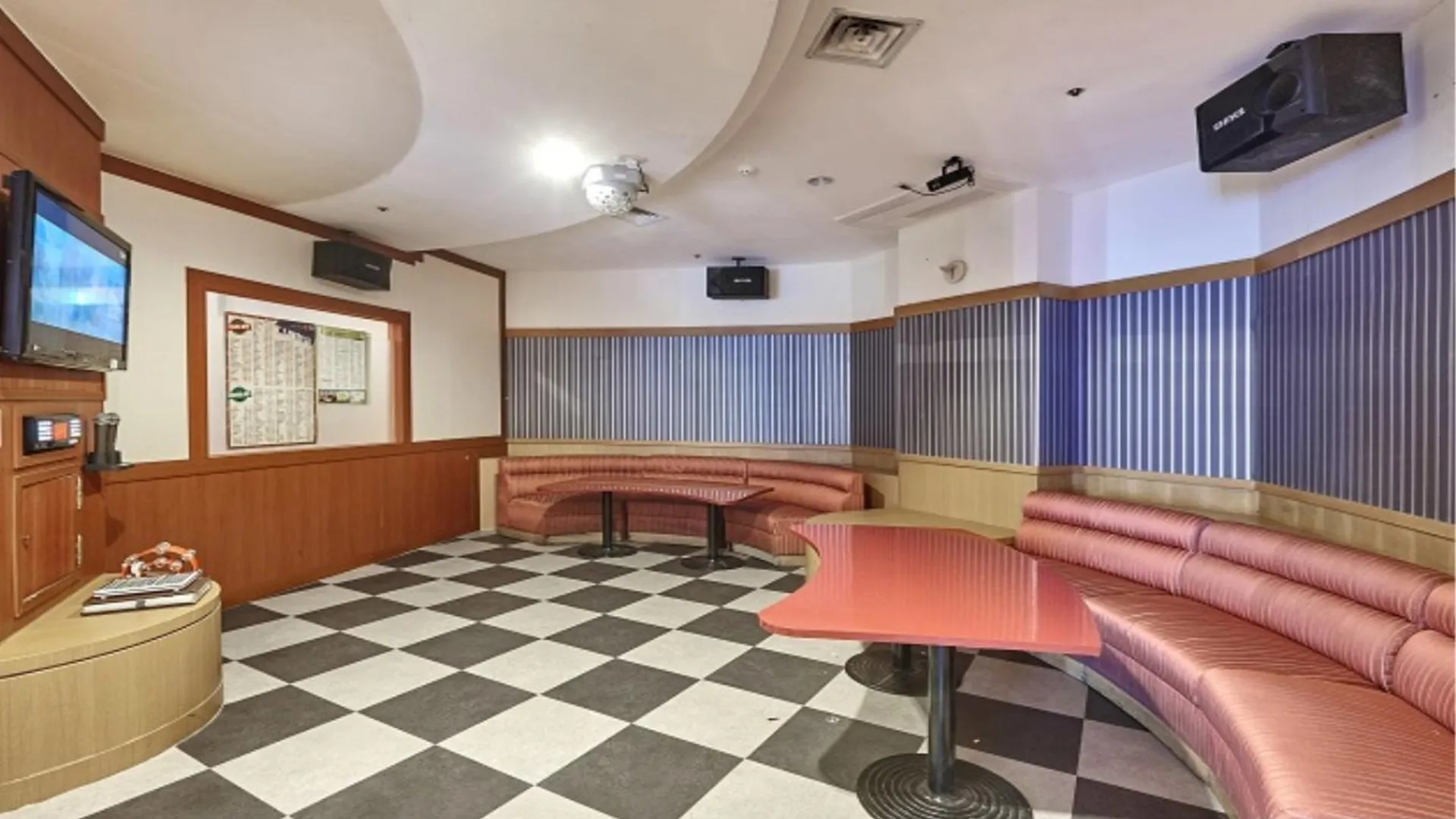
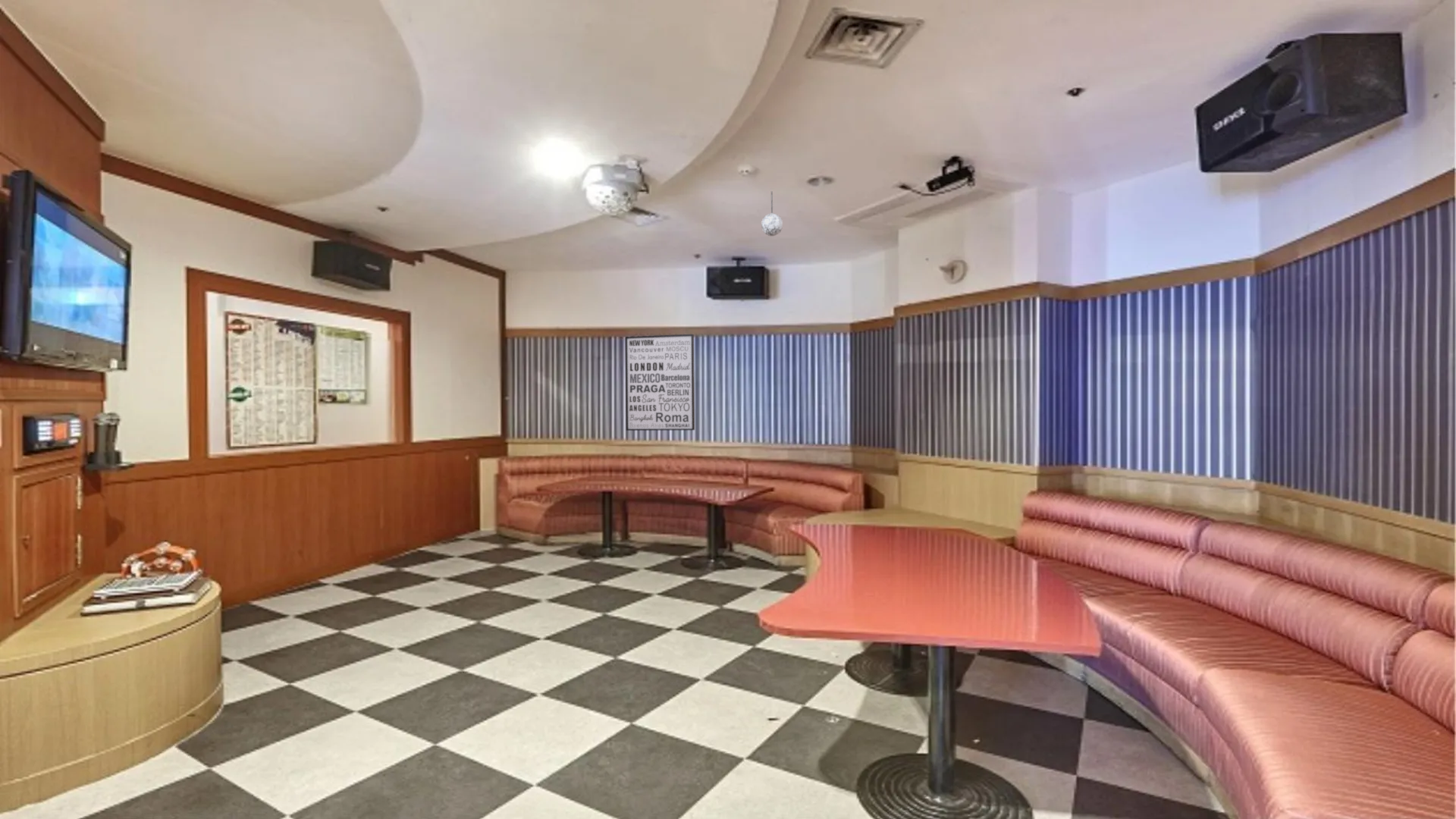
+ wall art (659, 383)
+ disco ball (771, 213)
